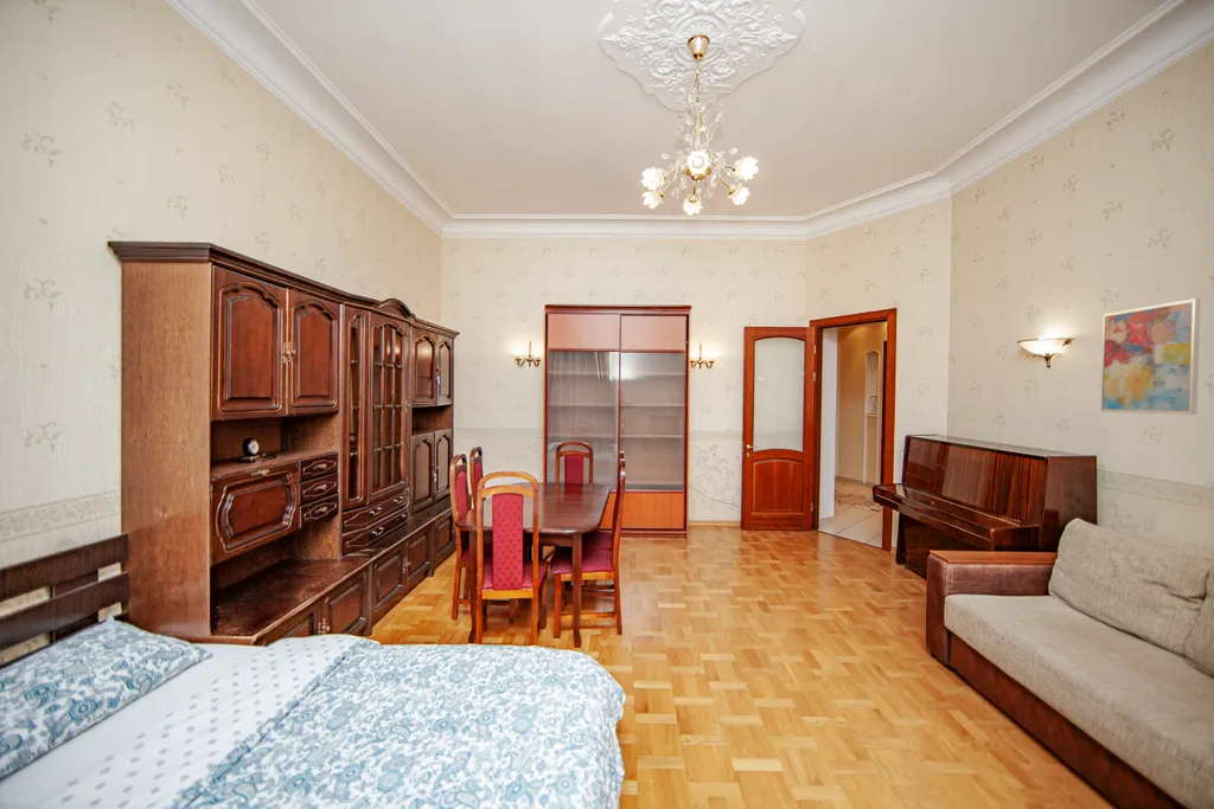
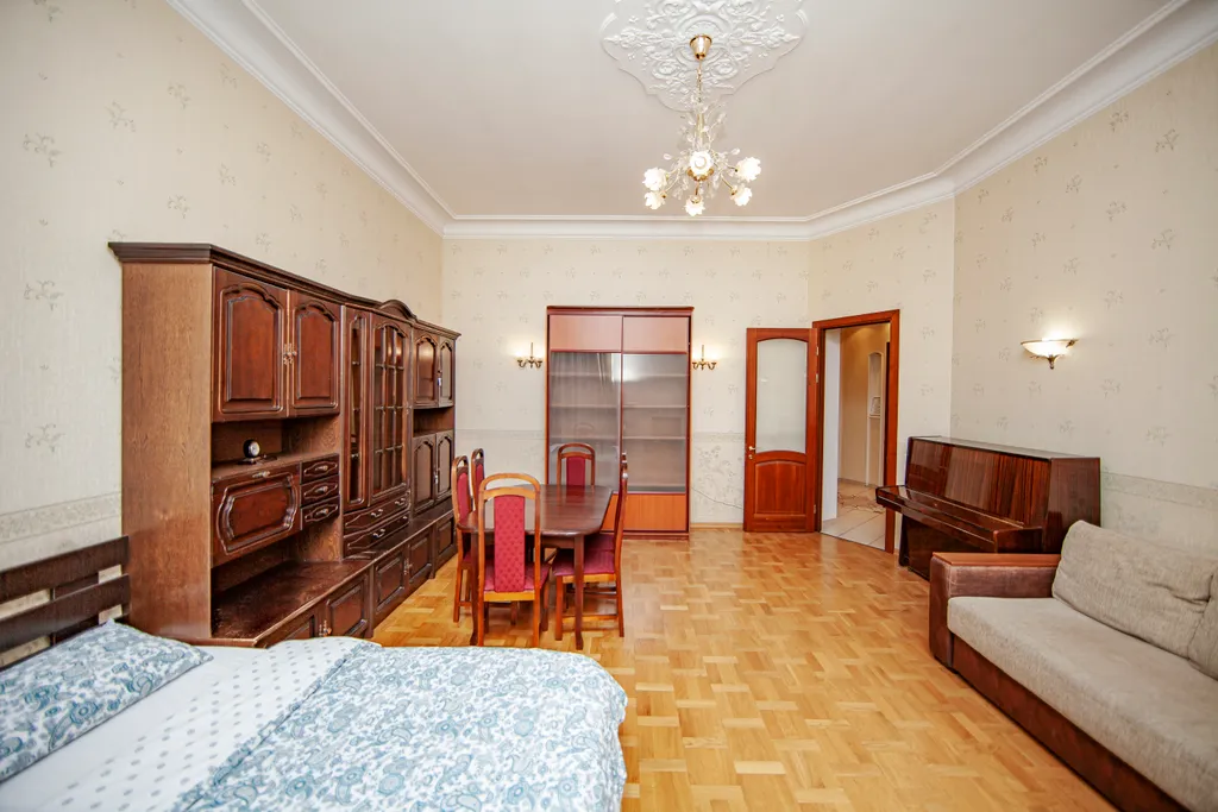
- wall art (1145, 360)
